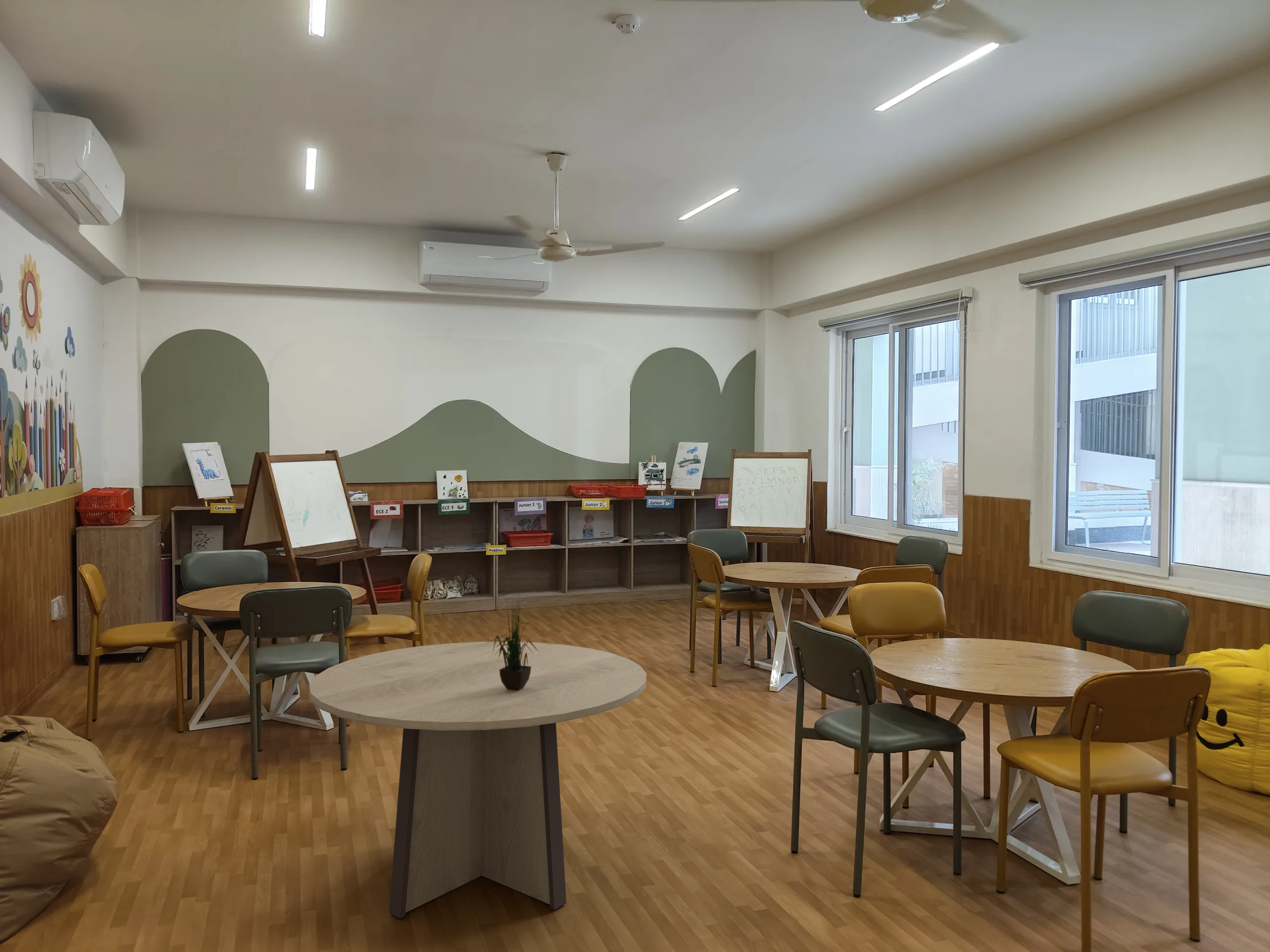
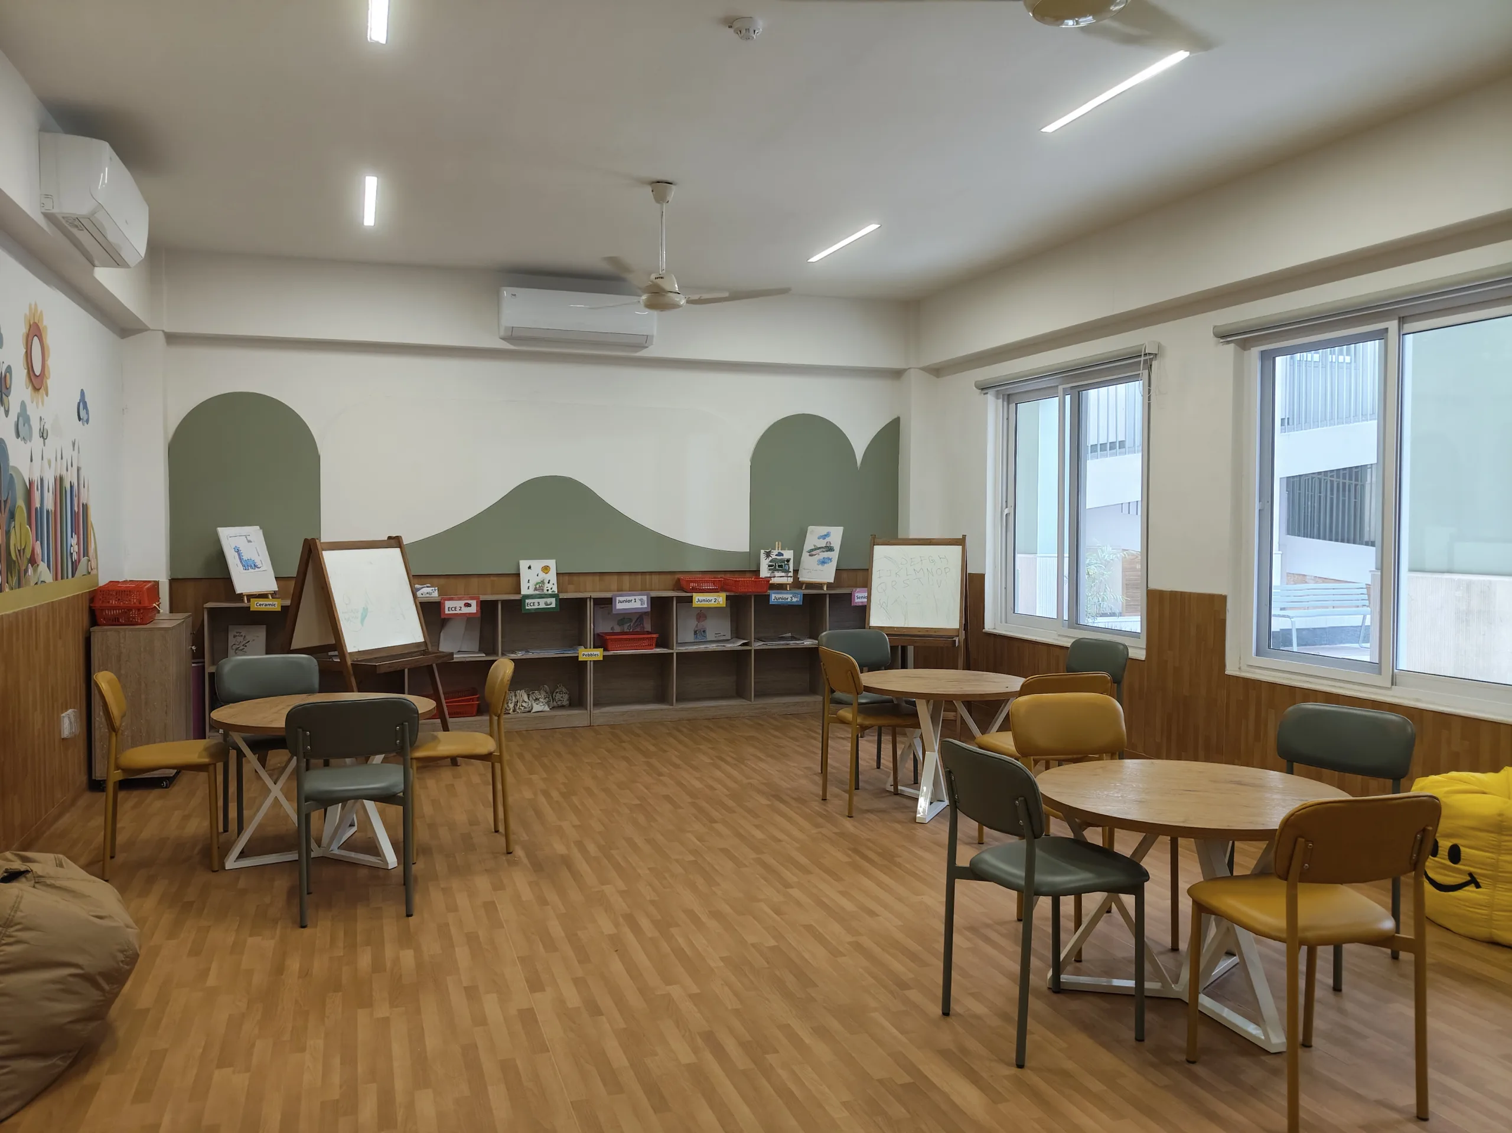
- potted plant (512, 638)
- dining table (482, 774)
